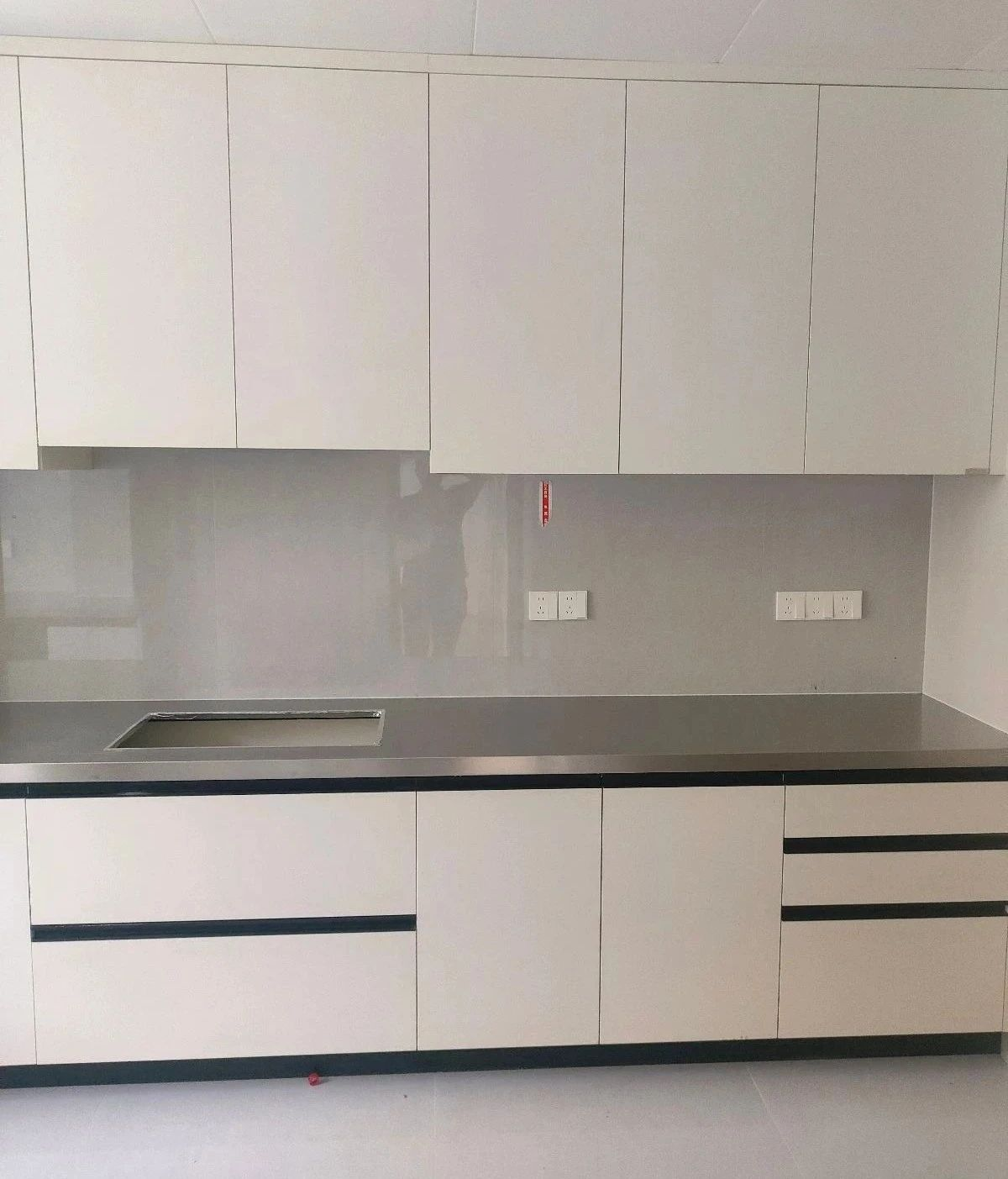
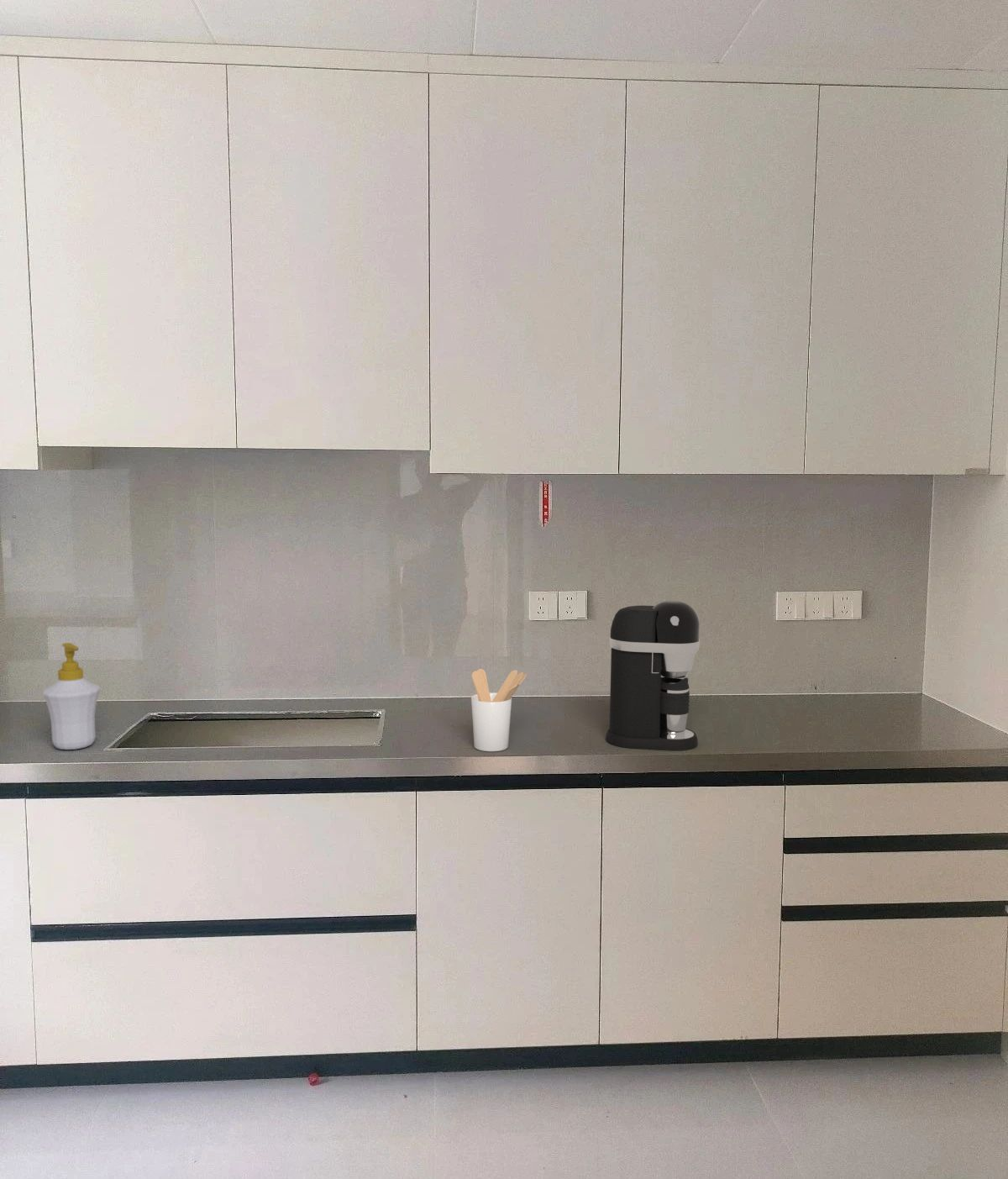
+ utensil holder (499, 708)
+ soap bottle (71, 695)
+ coffee maker (653, 671)
